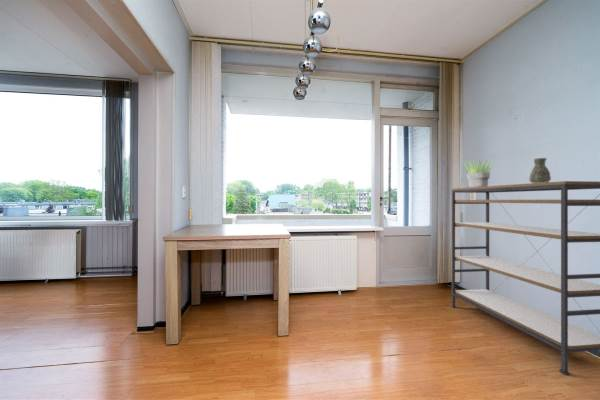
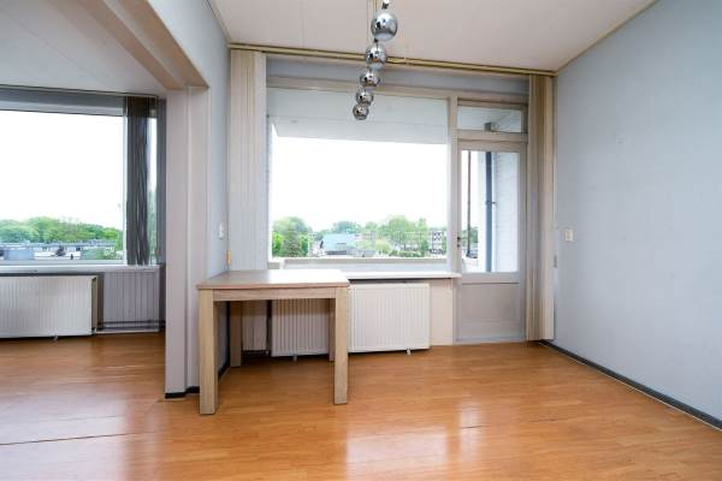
- decorative vase (540, 170)
- shelving unit (515, 263)
- potted plant (478, 173)
